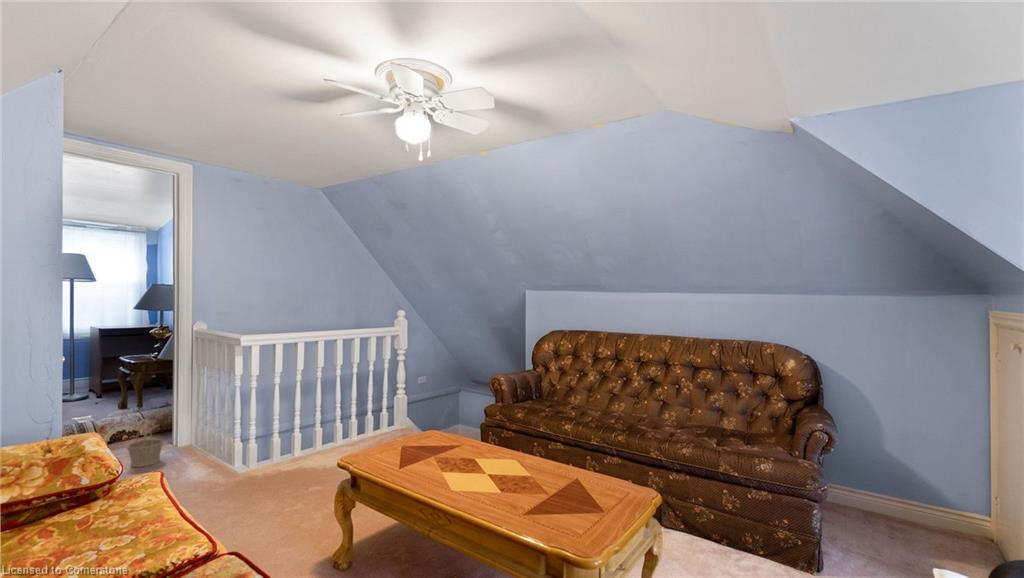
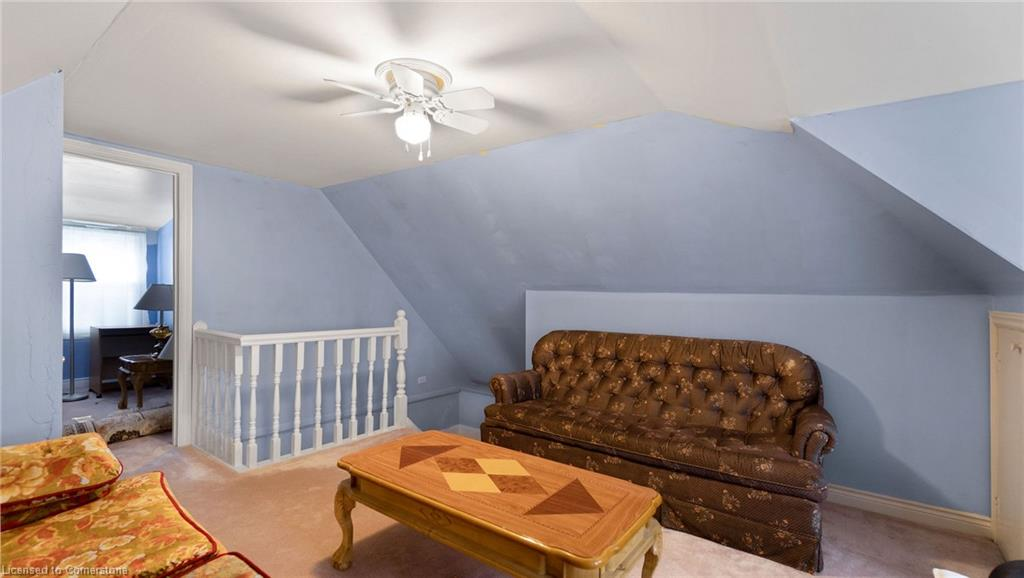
- basket (145, 441)
